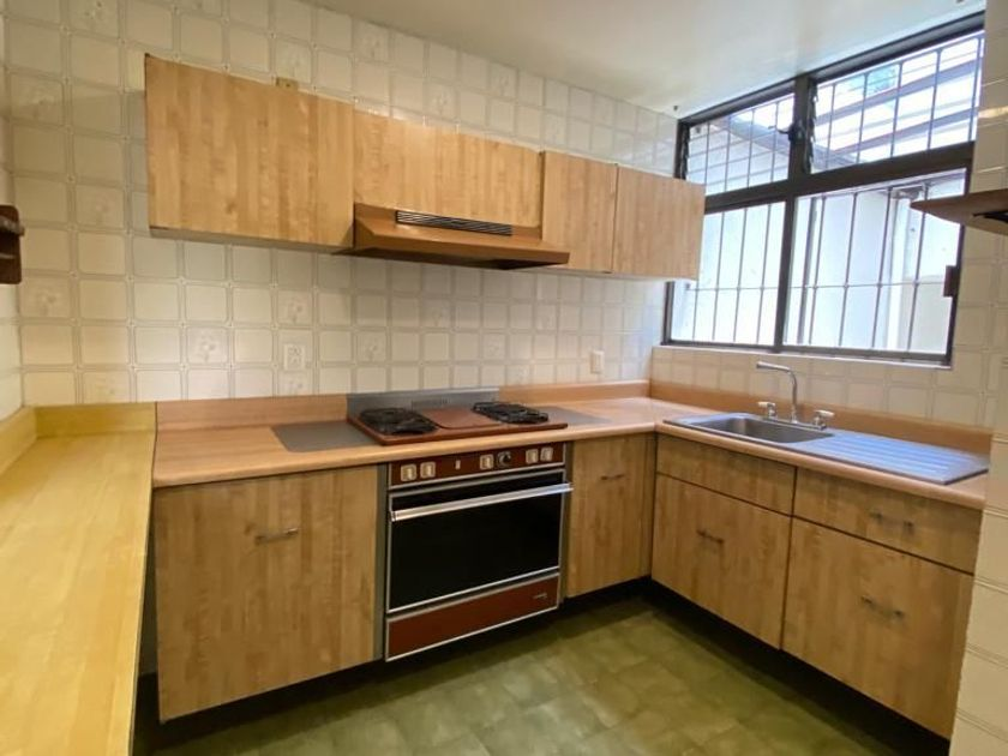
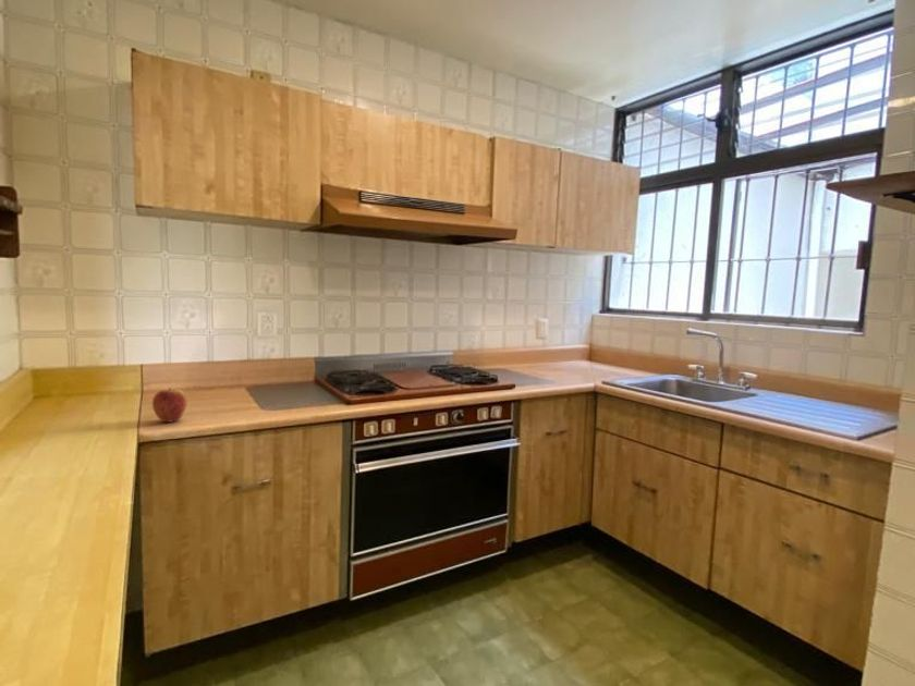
+ apple (170, 404)
